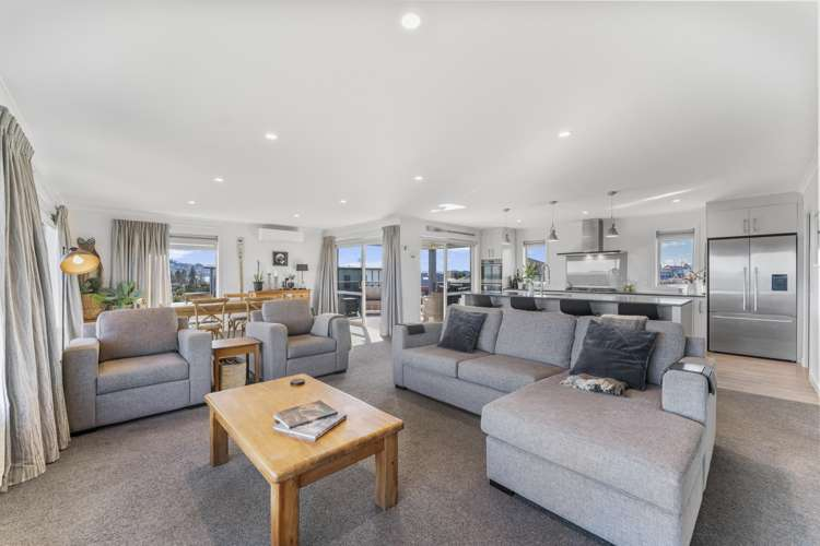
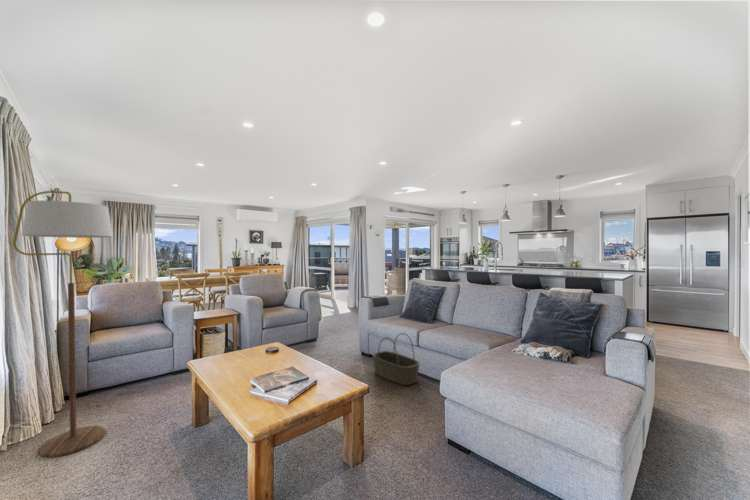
+ floor lamp (68, 317)
+ basket (395, 355)
